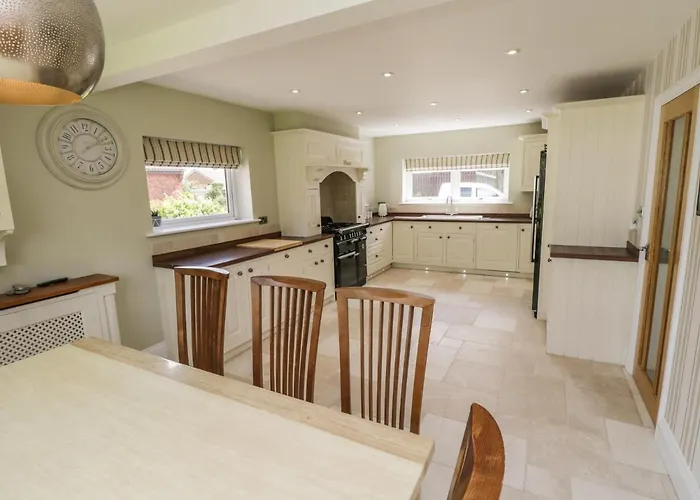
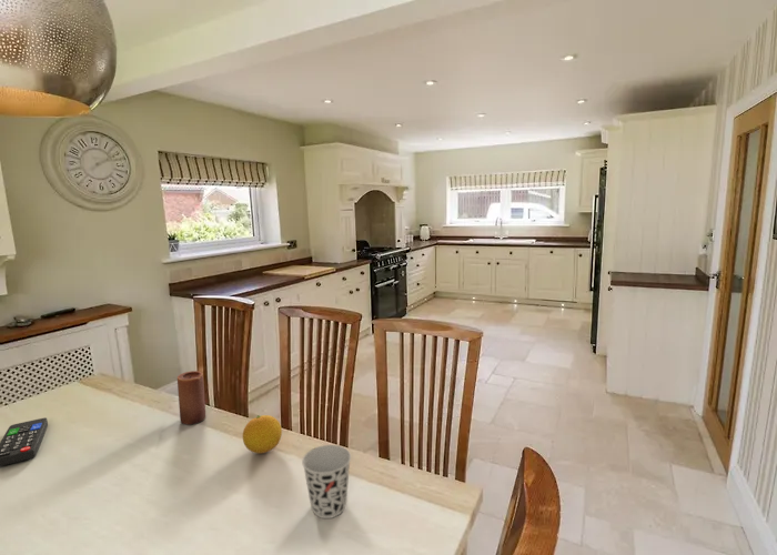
+ cup (327, 482)
+ fruit (262, 433)
+ remote control (21, 440)
+ candle (191, 396)
